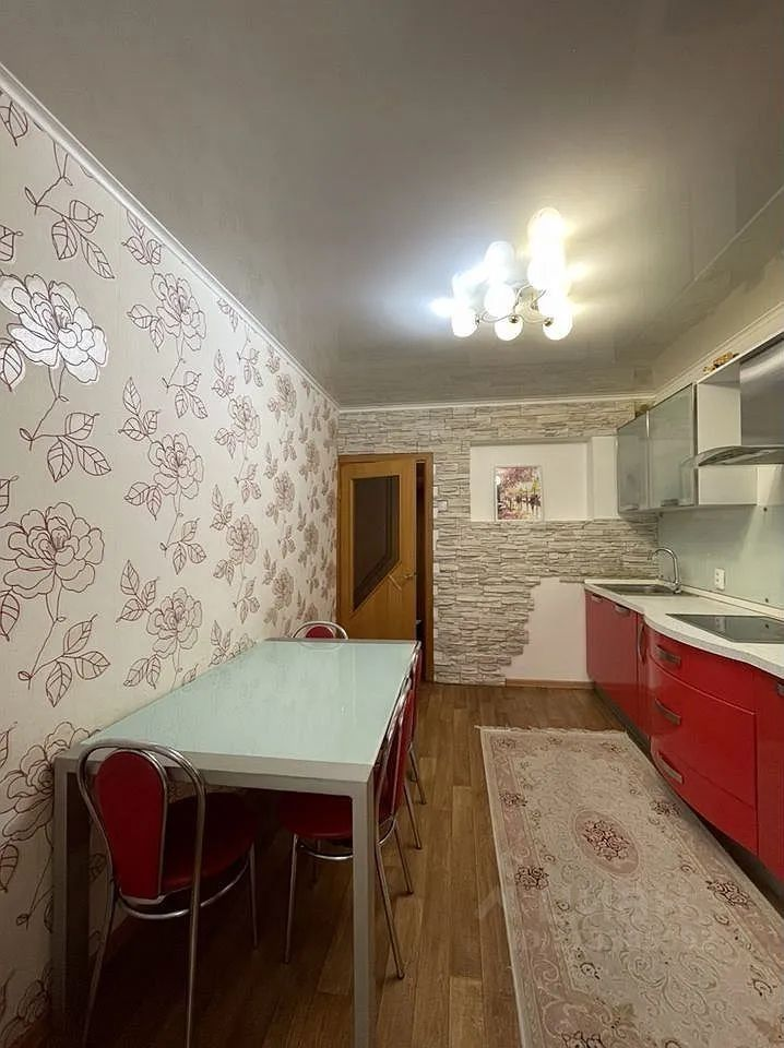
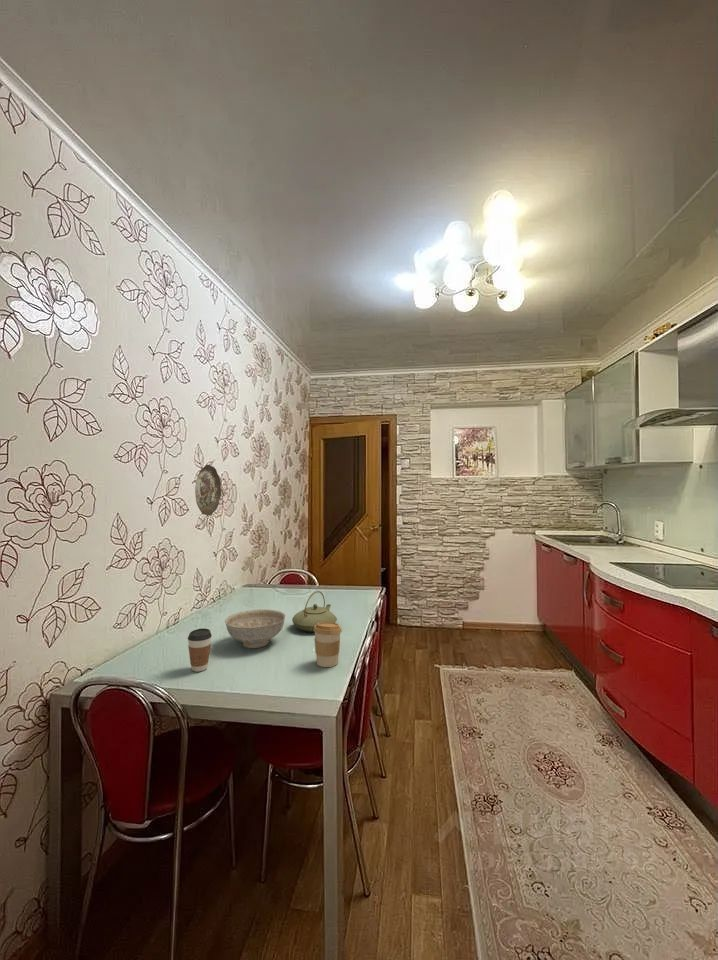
+ coffee cup (199, 650)
+ decorative bowl (255, 630)
+ decorative plate (206, 490)
+ coffee cup (327, 642)
+ teapot (316, 608)
